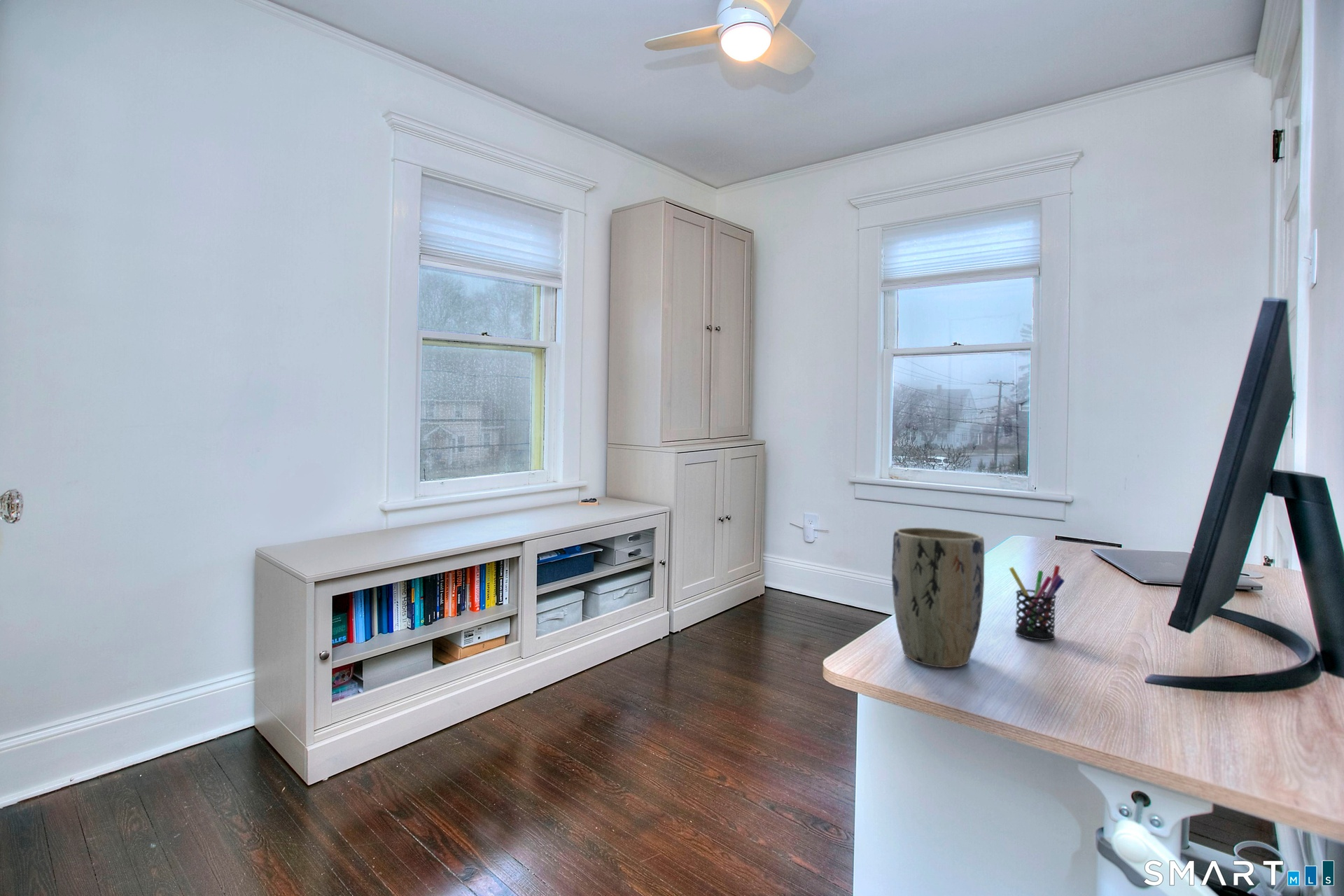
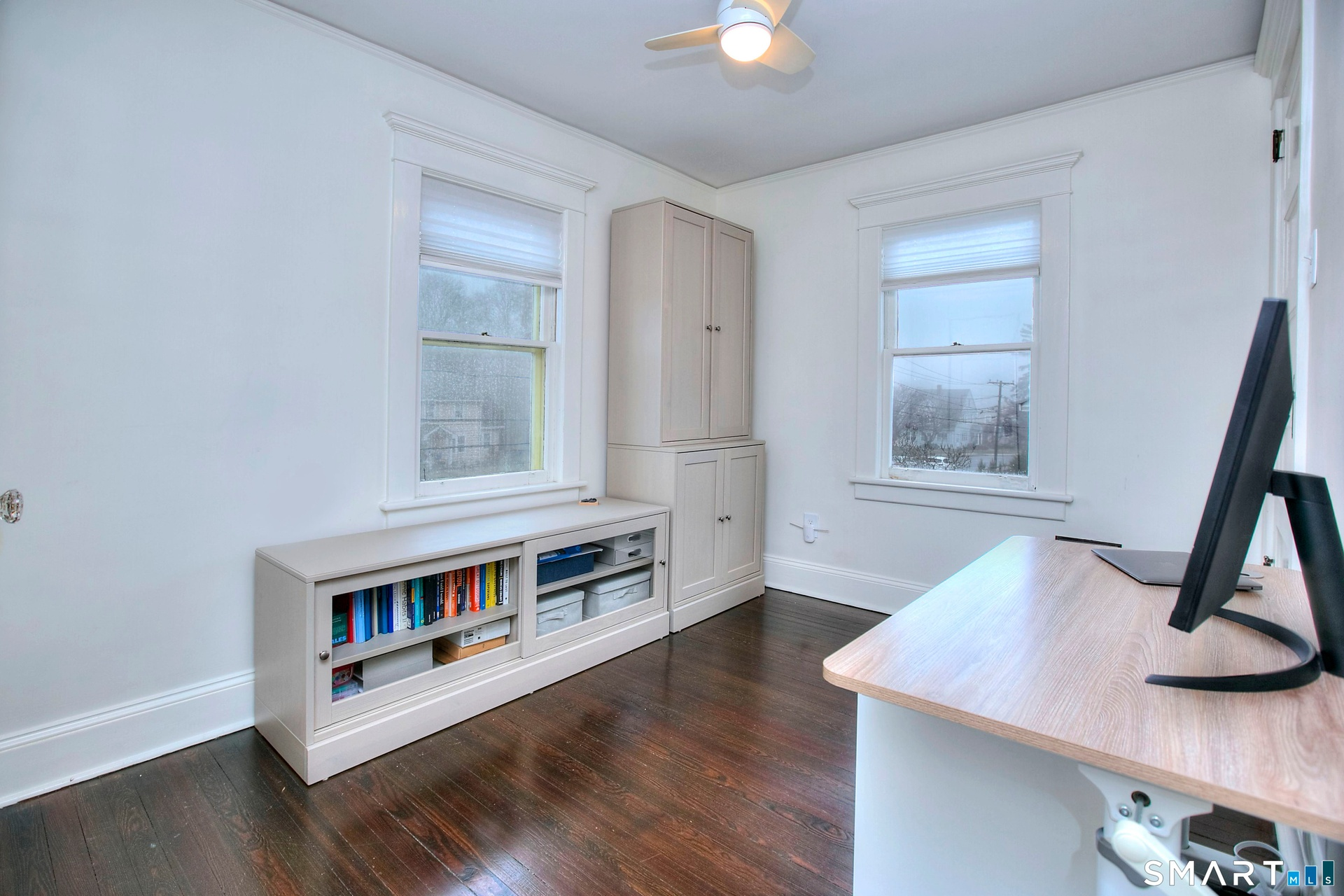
- pen holder (1038, 598)
- plant pot (936, 595)
